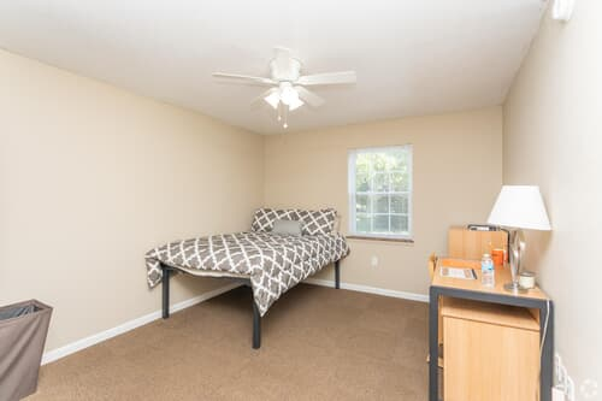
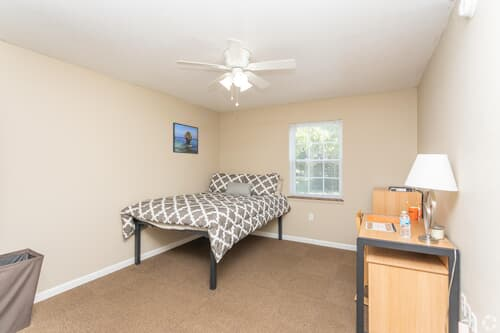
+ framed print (186, 139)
